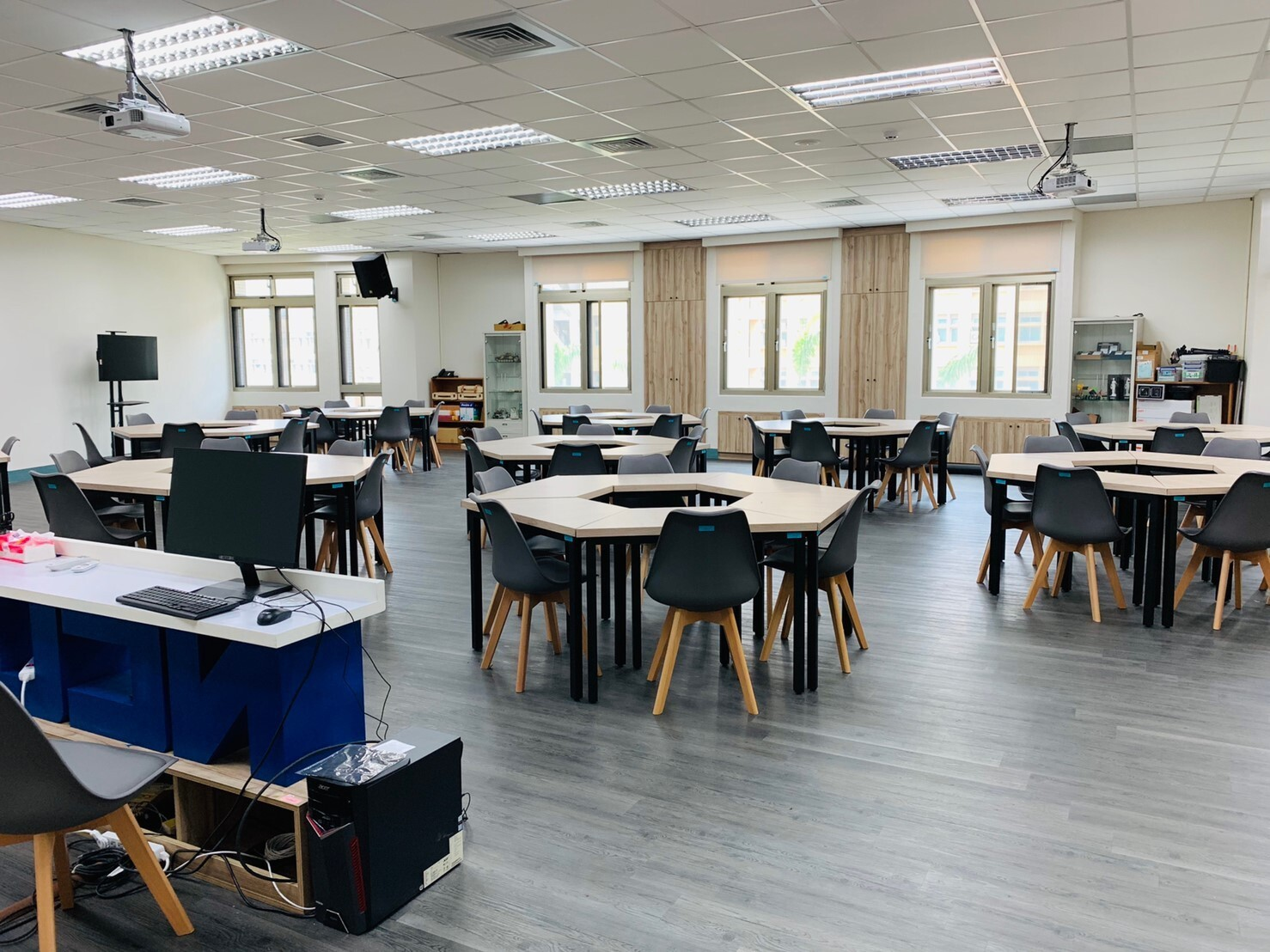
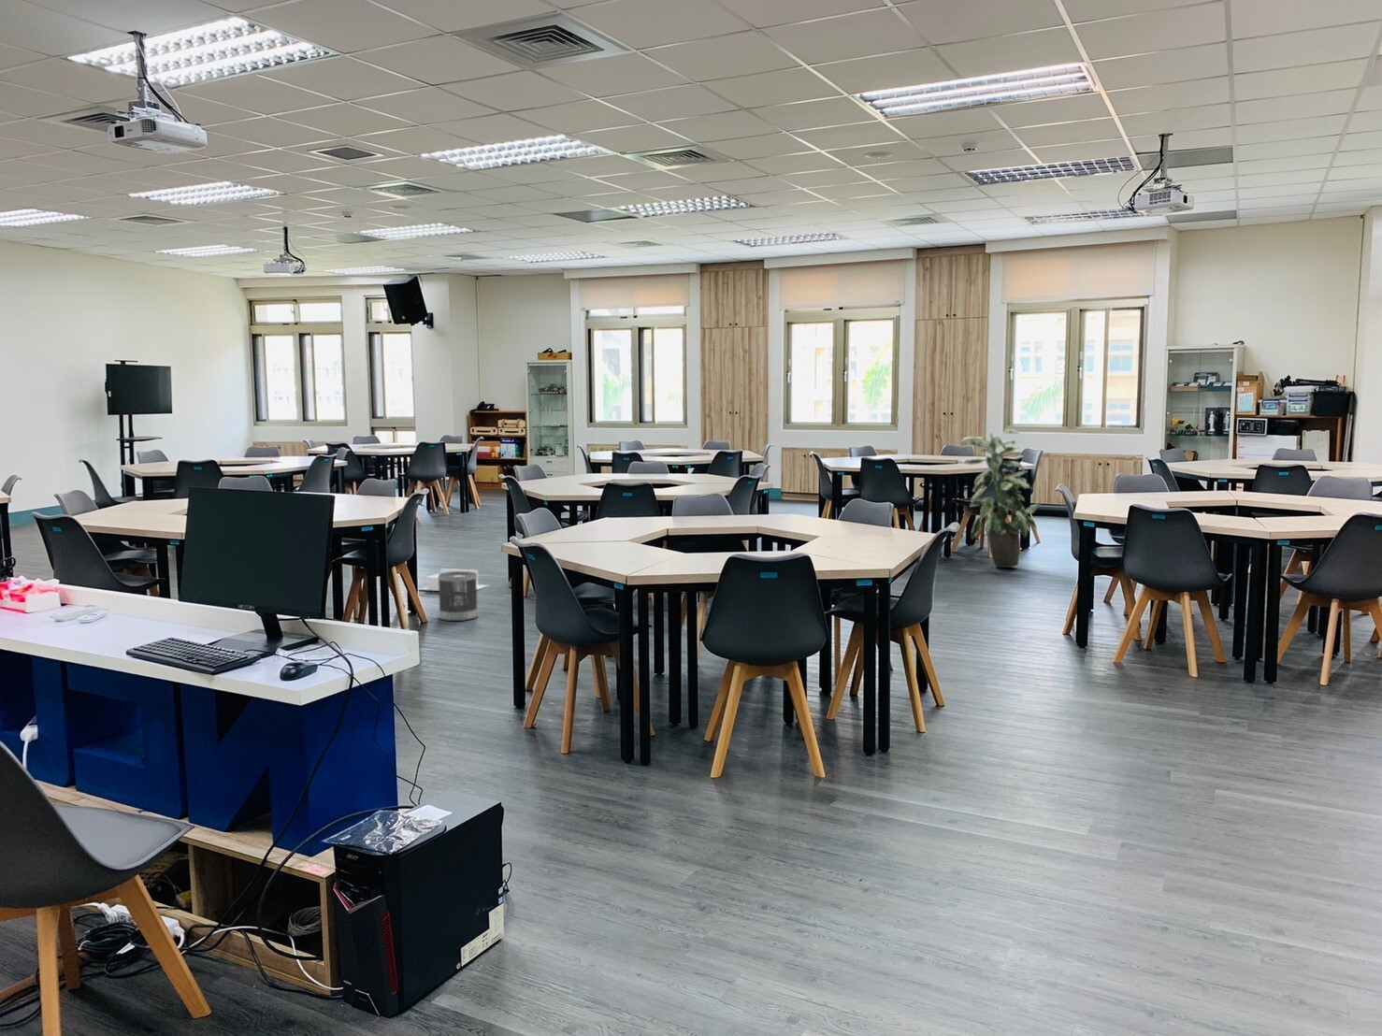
+ indoor plant (1000, 498)
+ wastebasket (457, 594)
+ storage box (456, 576)
